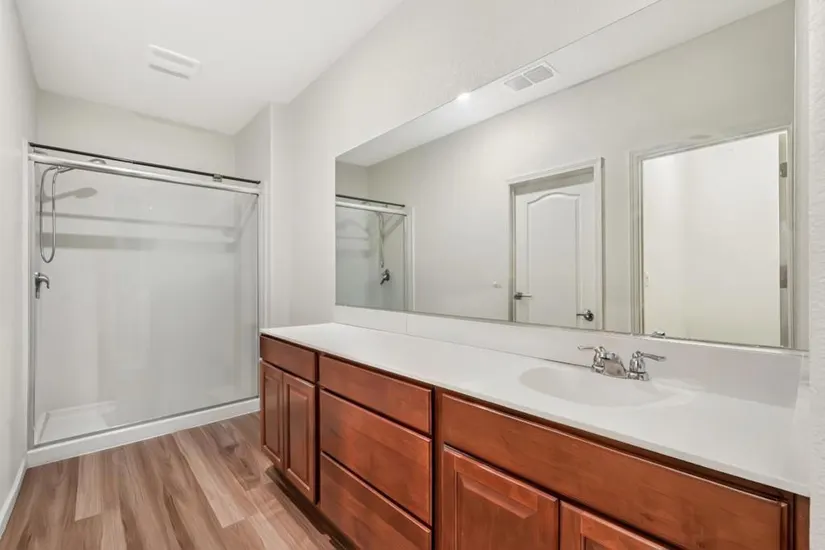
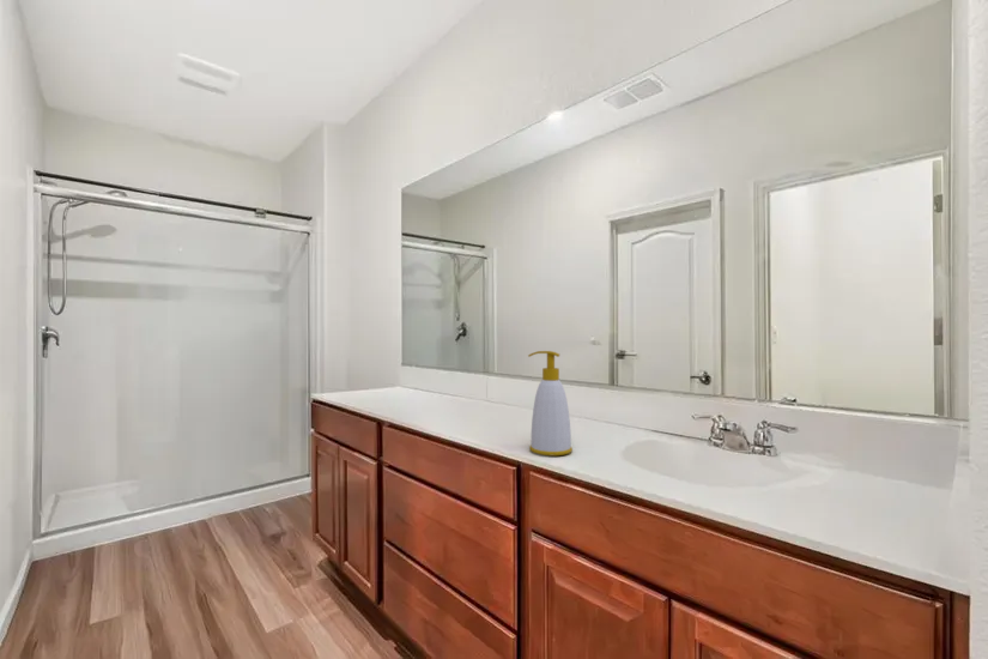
+ soap bottle (550, 400)
